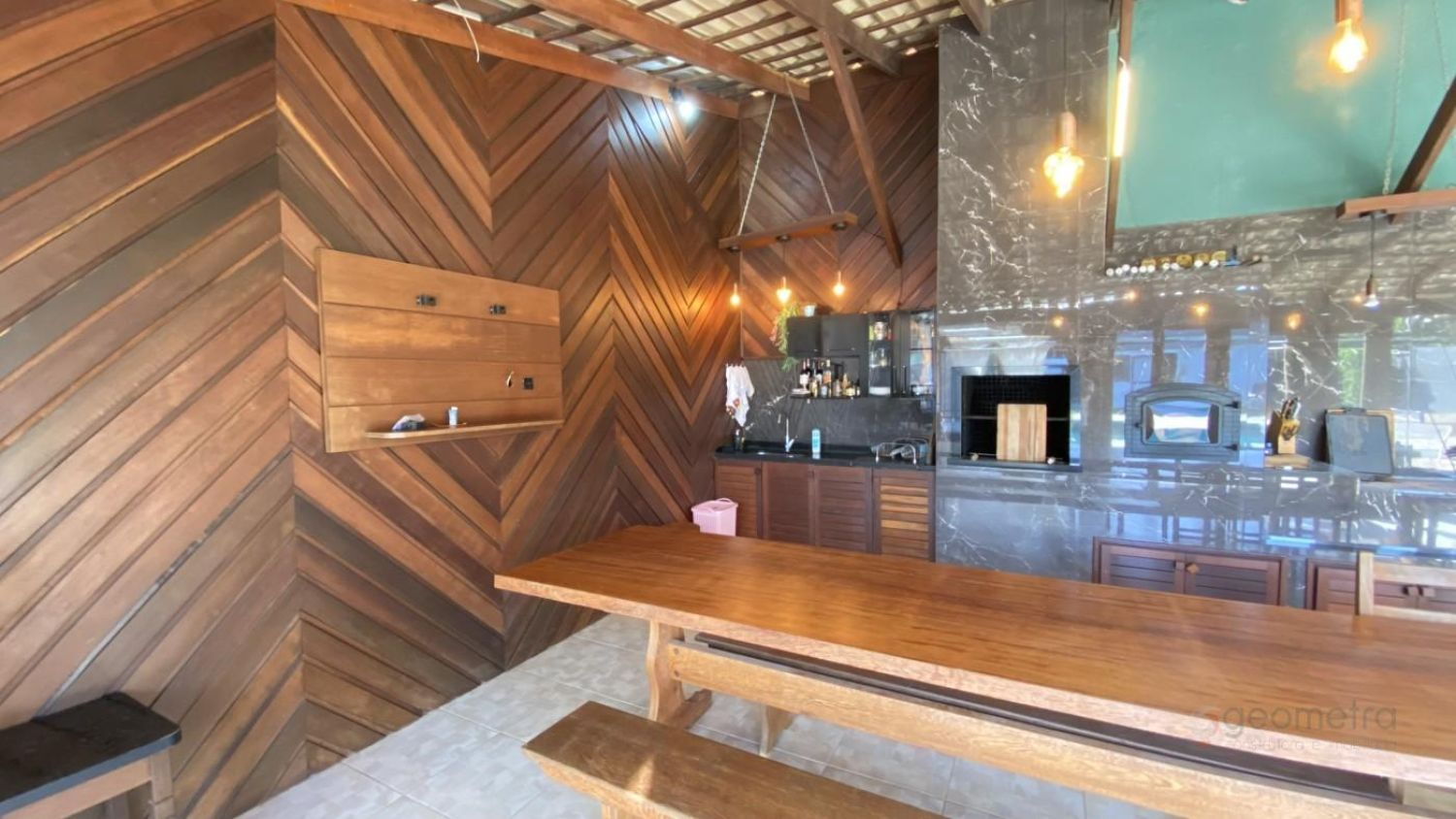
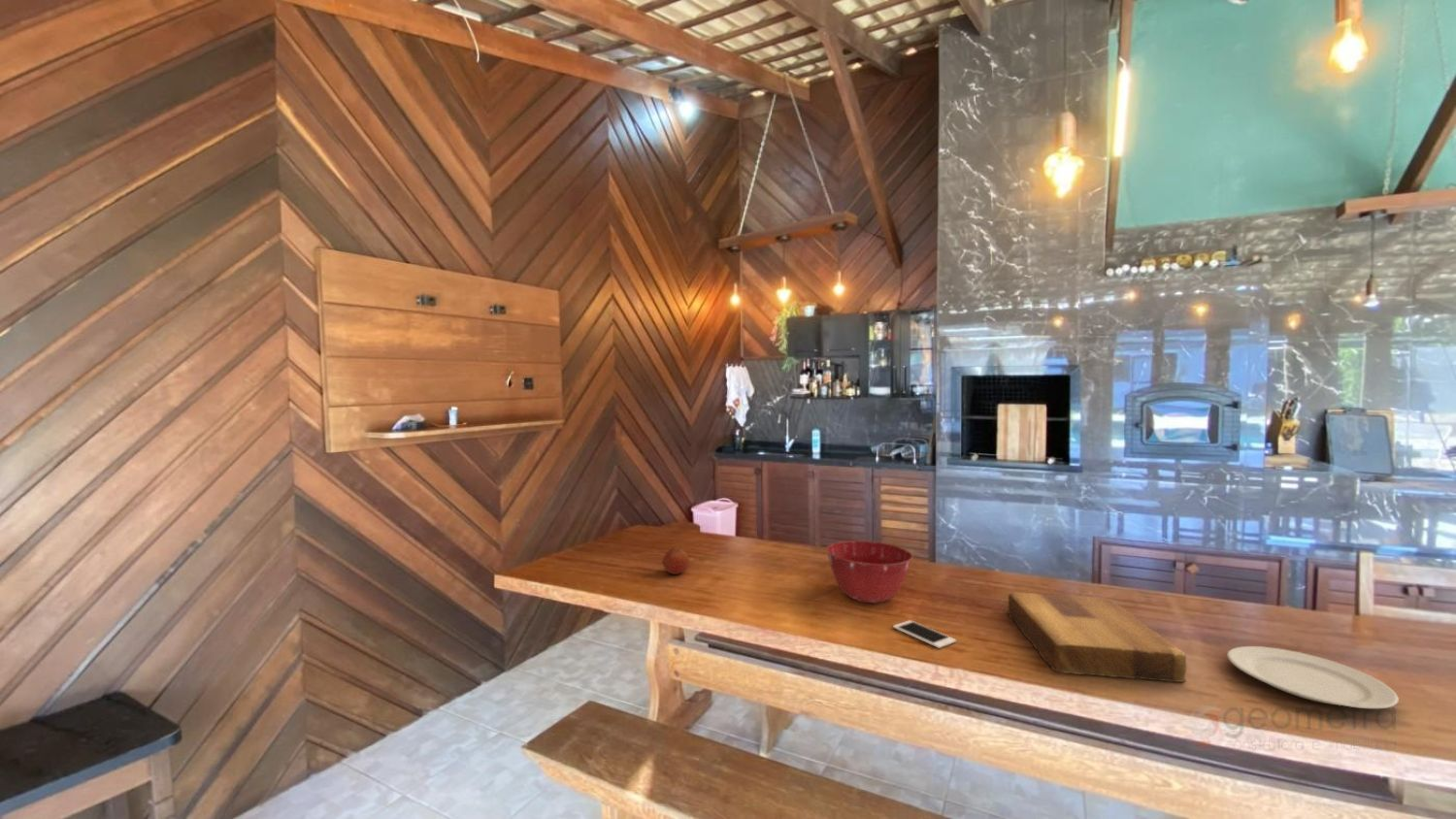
+ cutting board (1084, 630)
+ chinaware (1306, 678)
+ fruit (676, 560)
+ mixing bowl (868, 573)
+ cell phone (923, 633)
